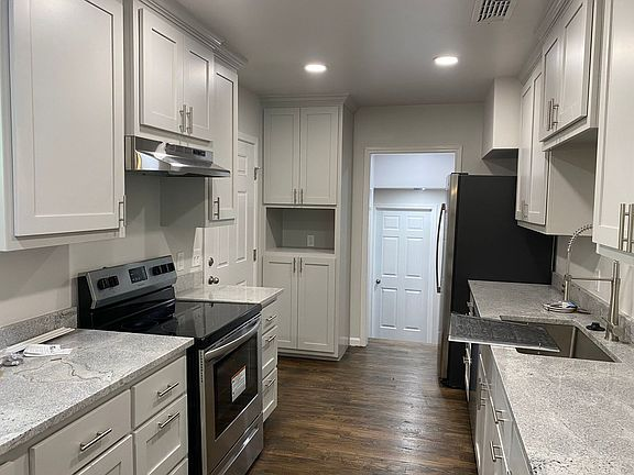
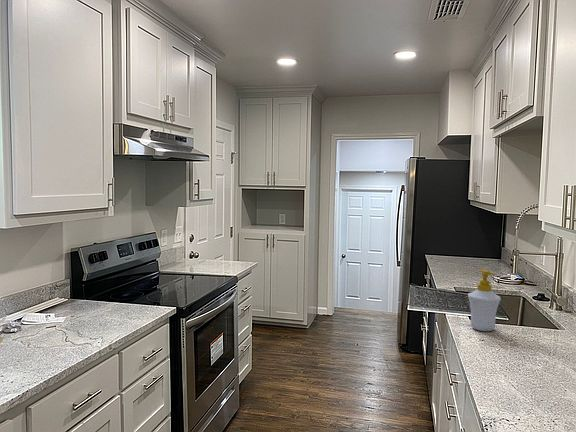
+ soap bottle (483, 299)
